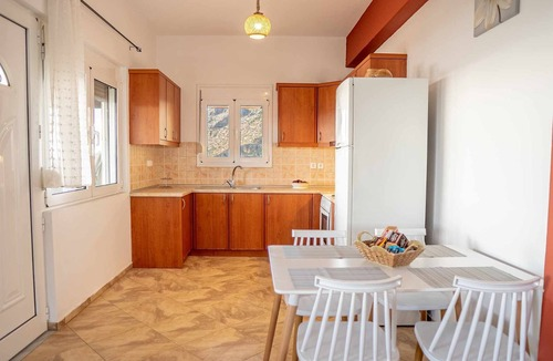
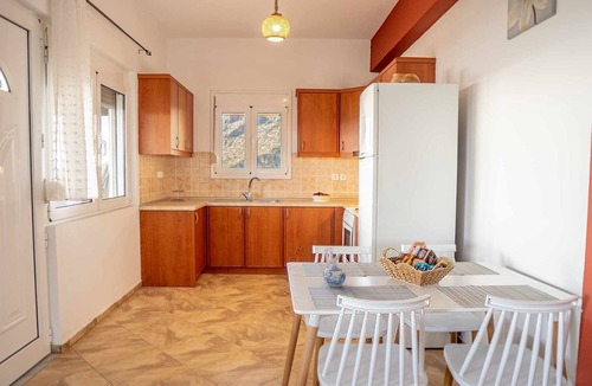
+ ceramic pitcher (334, 266)
